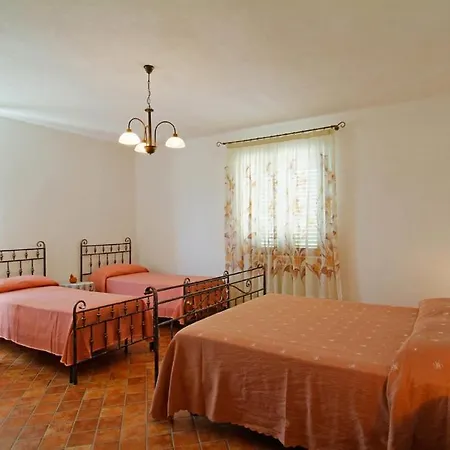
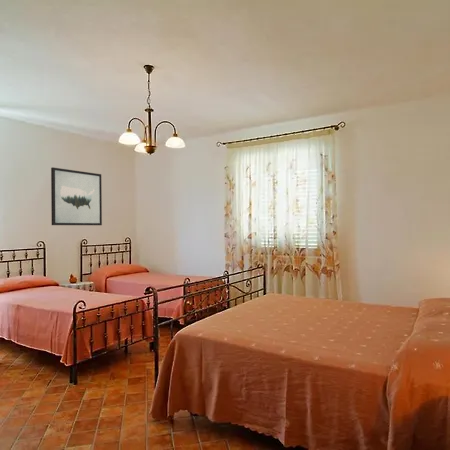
+ wall art (78, 198)
